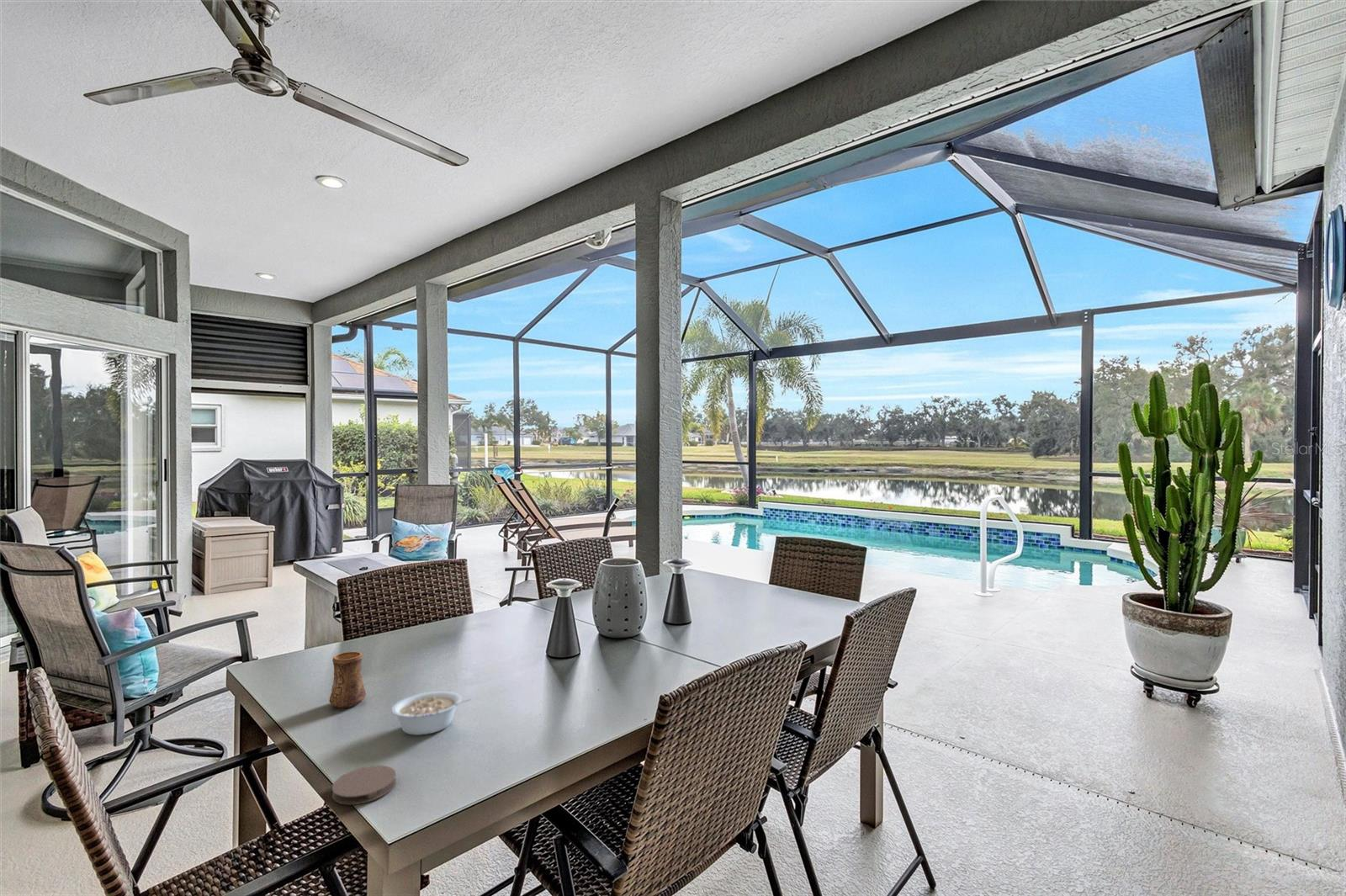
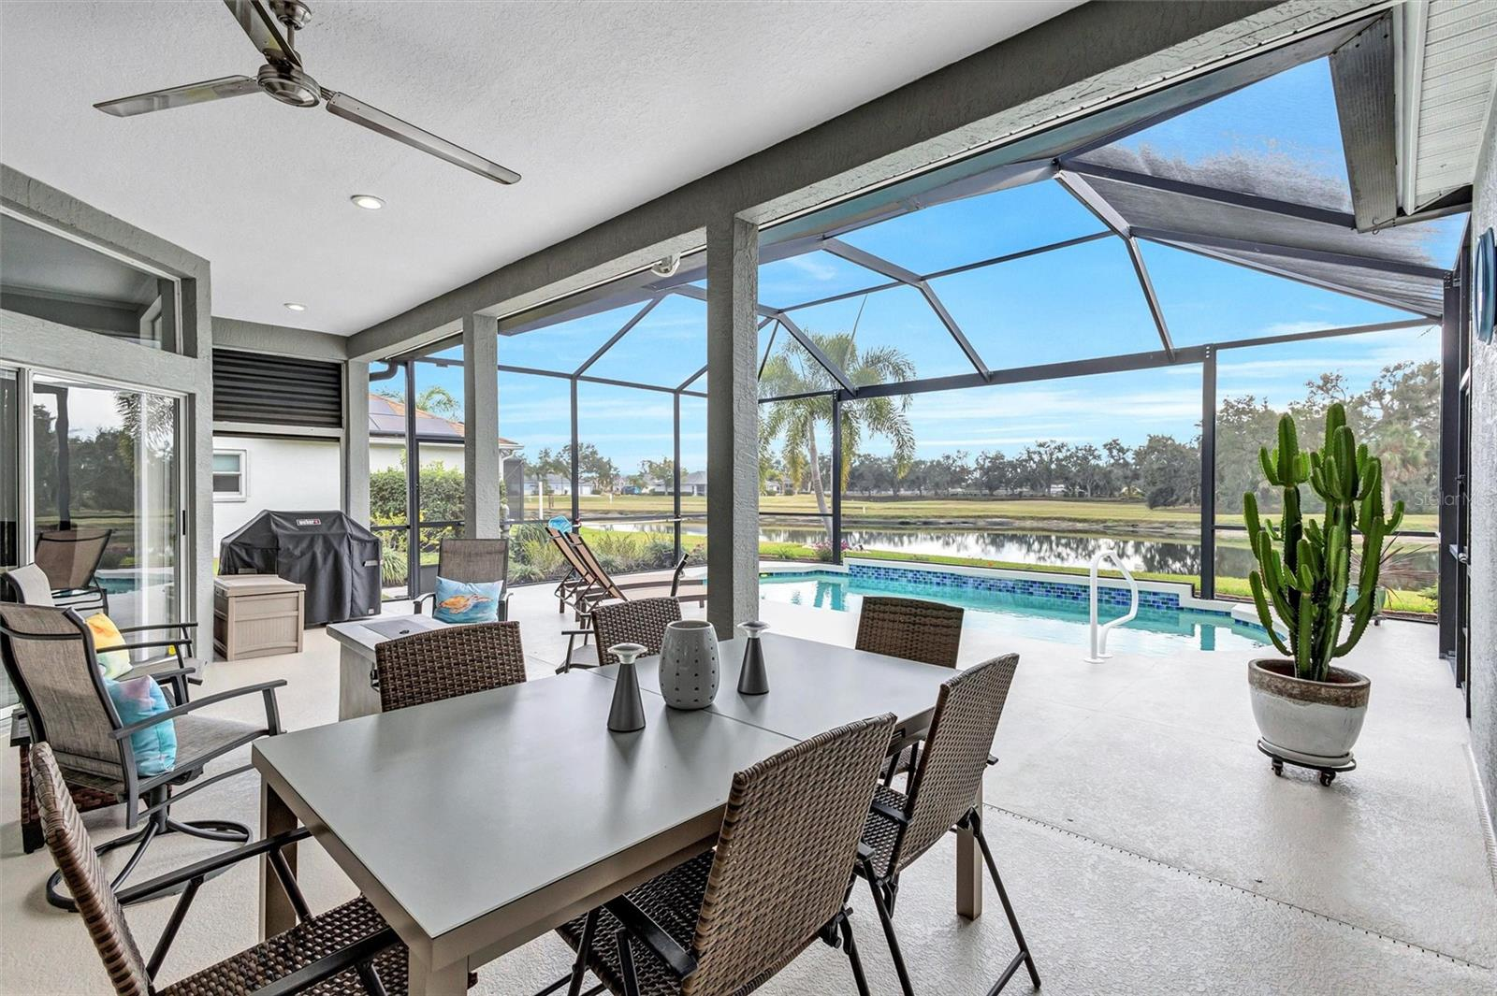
- legume (430, 711)
- cup (347, 679)
- coaster (364, 783)
